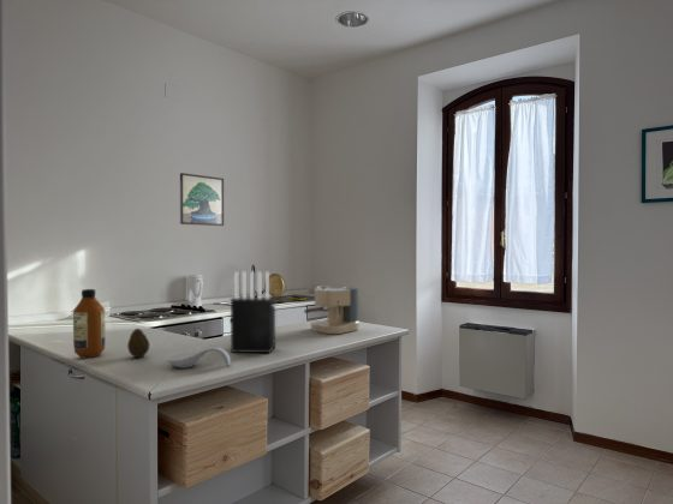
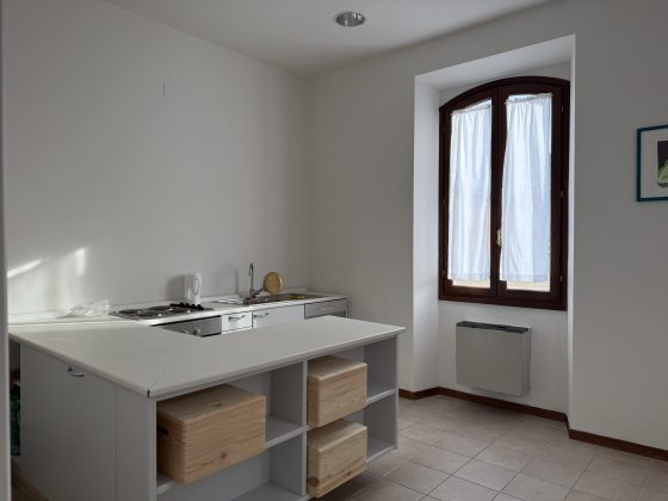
- fruit (138, 342)
- coffee maker (330, 307)
- knife block (254, 310)
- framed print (202, 200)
- spoon rest (198, 356)
- bottle (89, 323)
